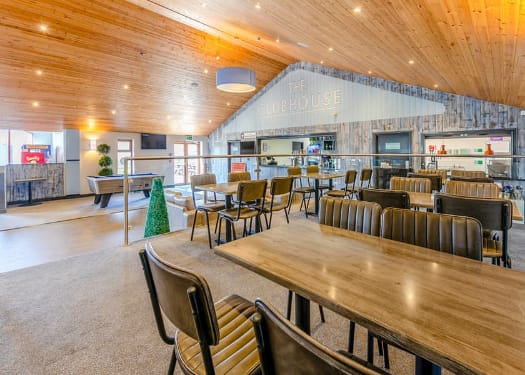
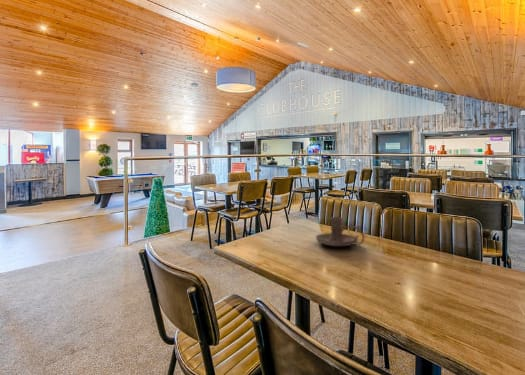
+ candle holder (340, 231)
